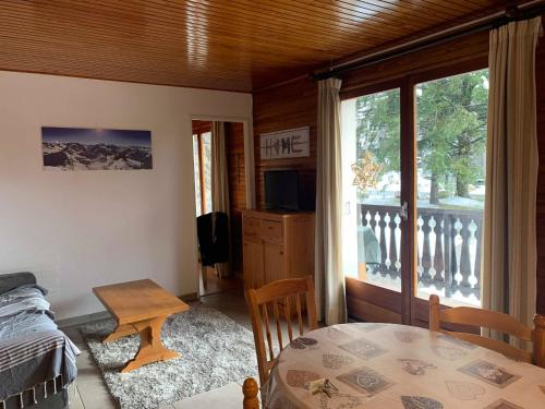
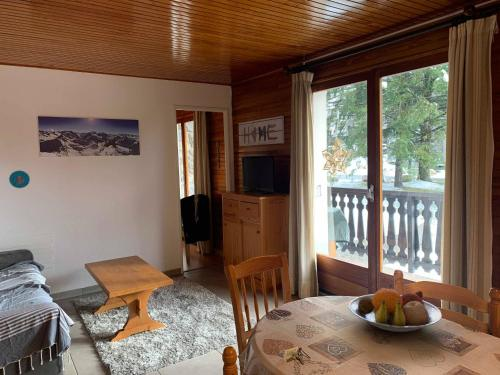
+ fruit bowl (393, 305)
+ button (19, 179)
